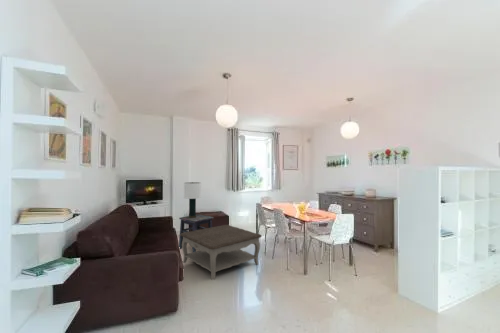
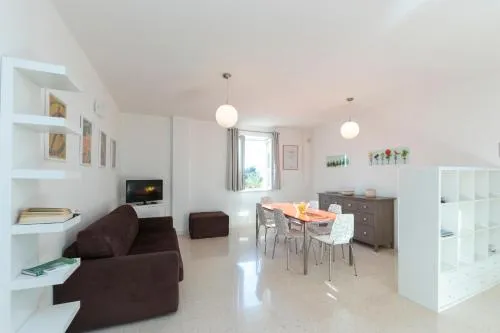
- side table (194, 230)
- coffee table (220, 248)
- lamp (192, 199)
